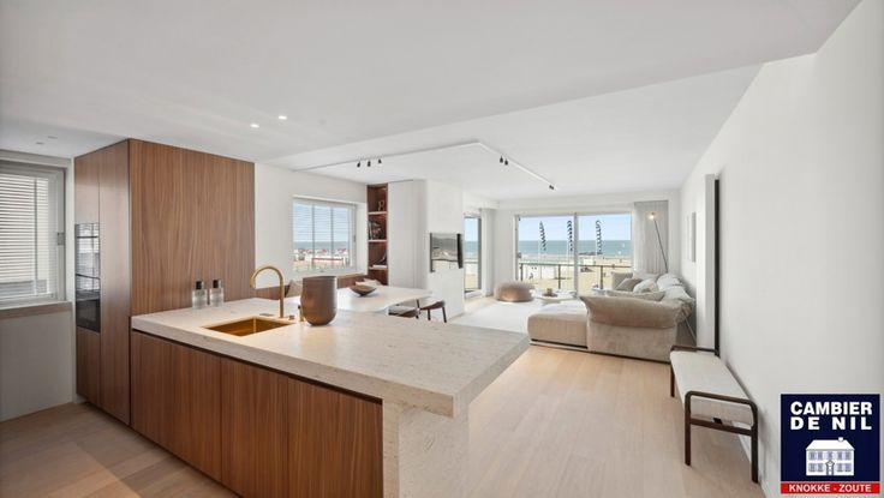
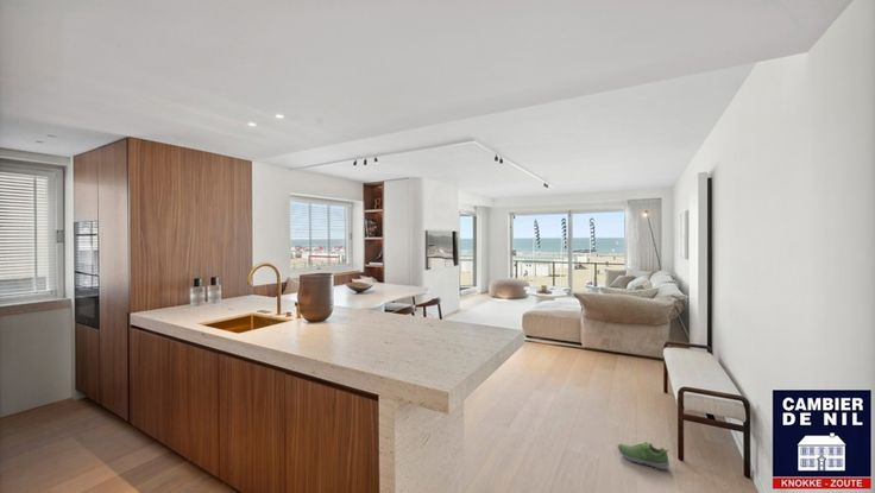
+ shoe (642, 450)
